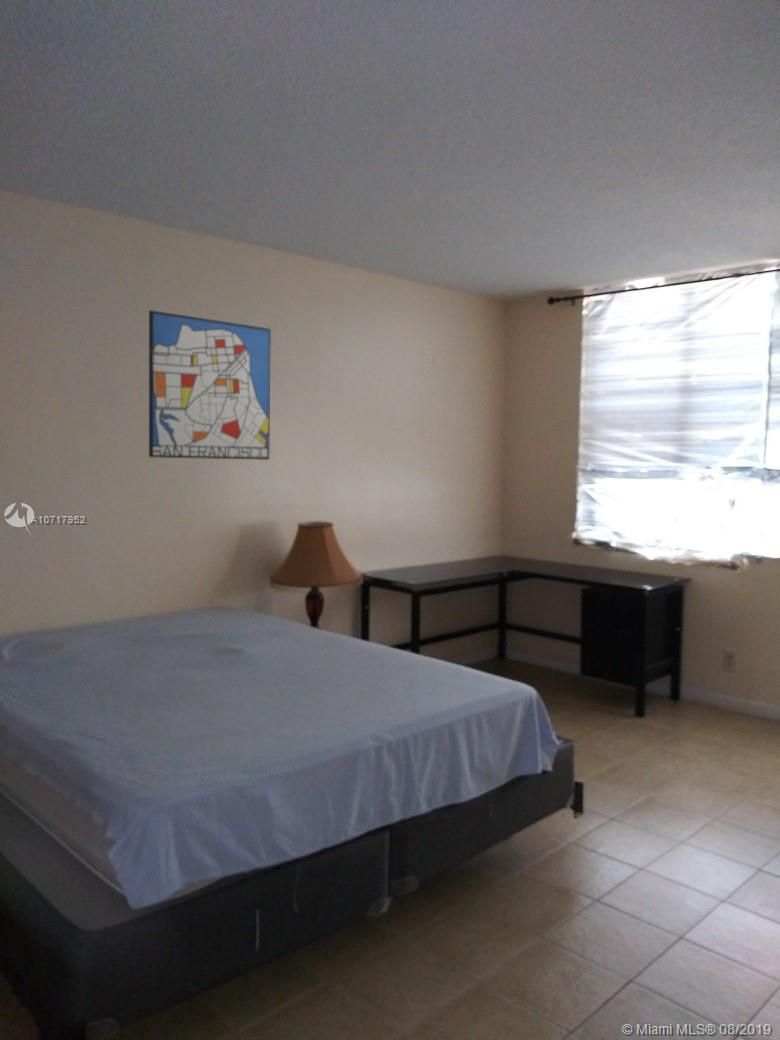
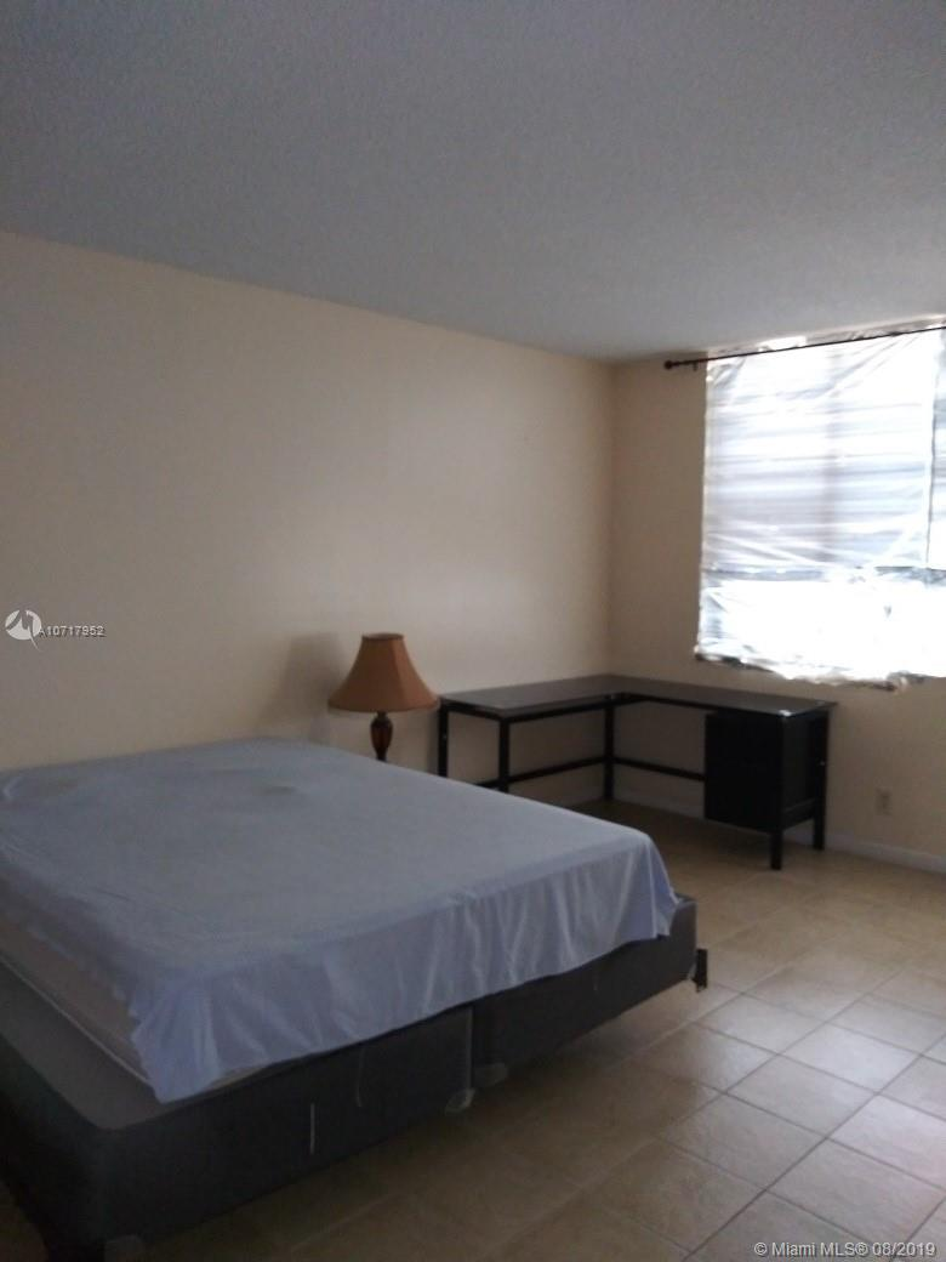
- wall art (212, 389)
